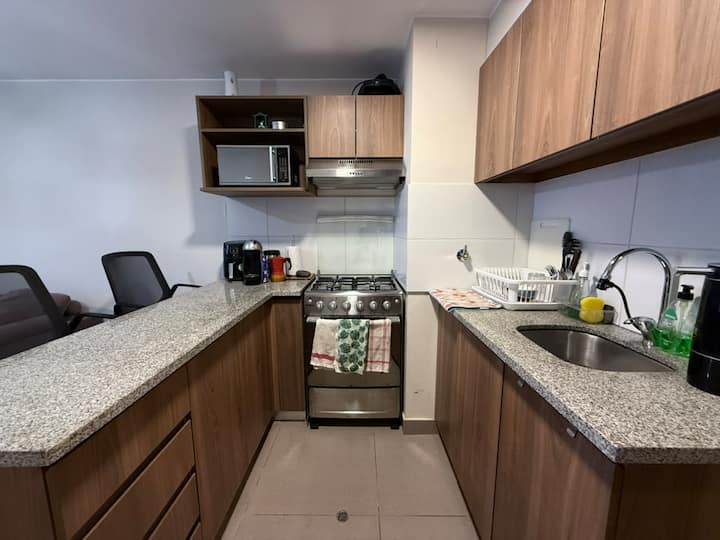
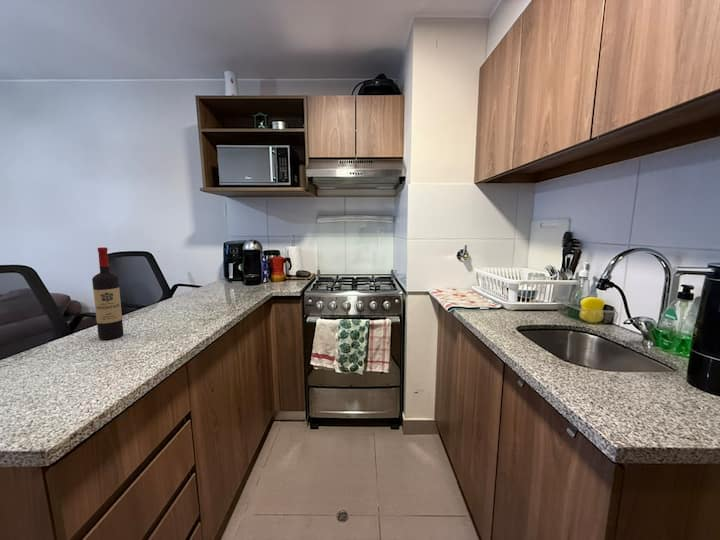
+ wine bottle (107, 292)
